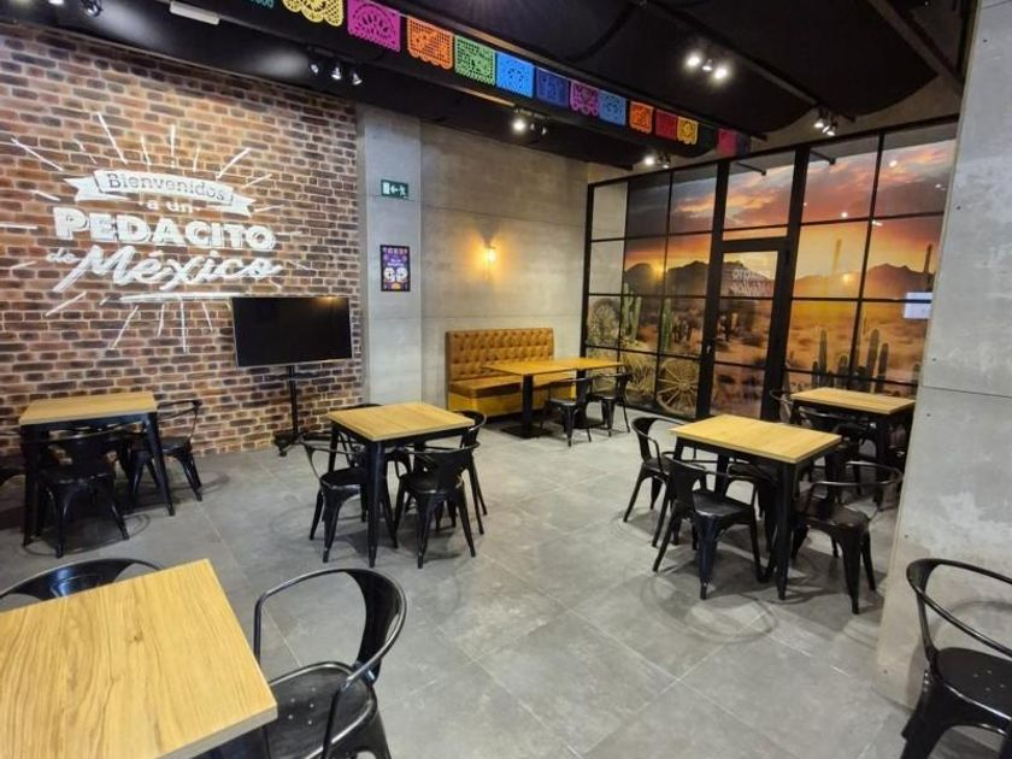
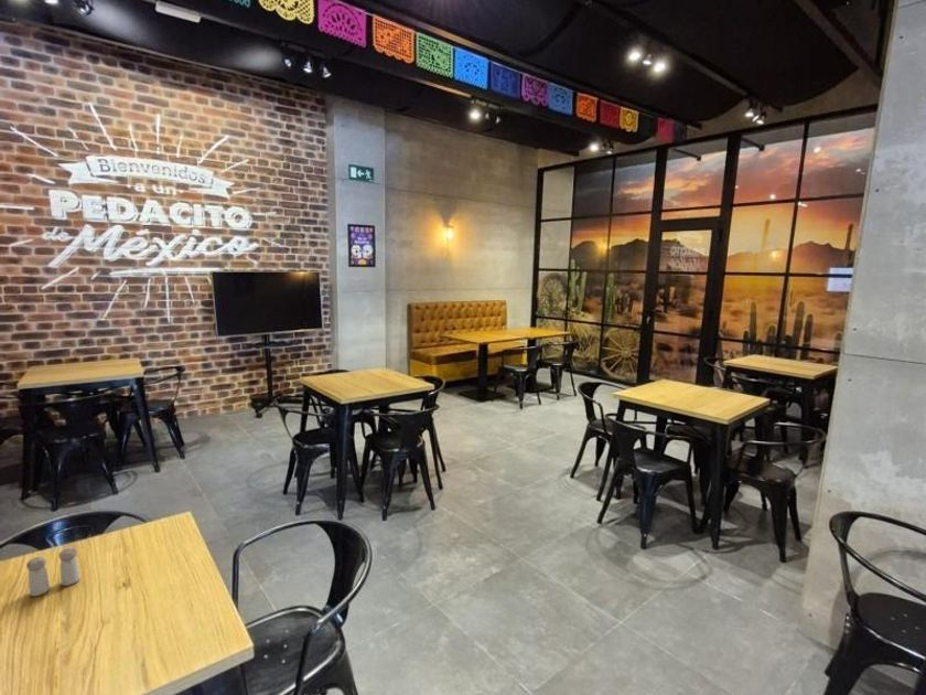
+ salt and pepper shaker (46, 571)
